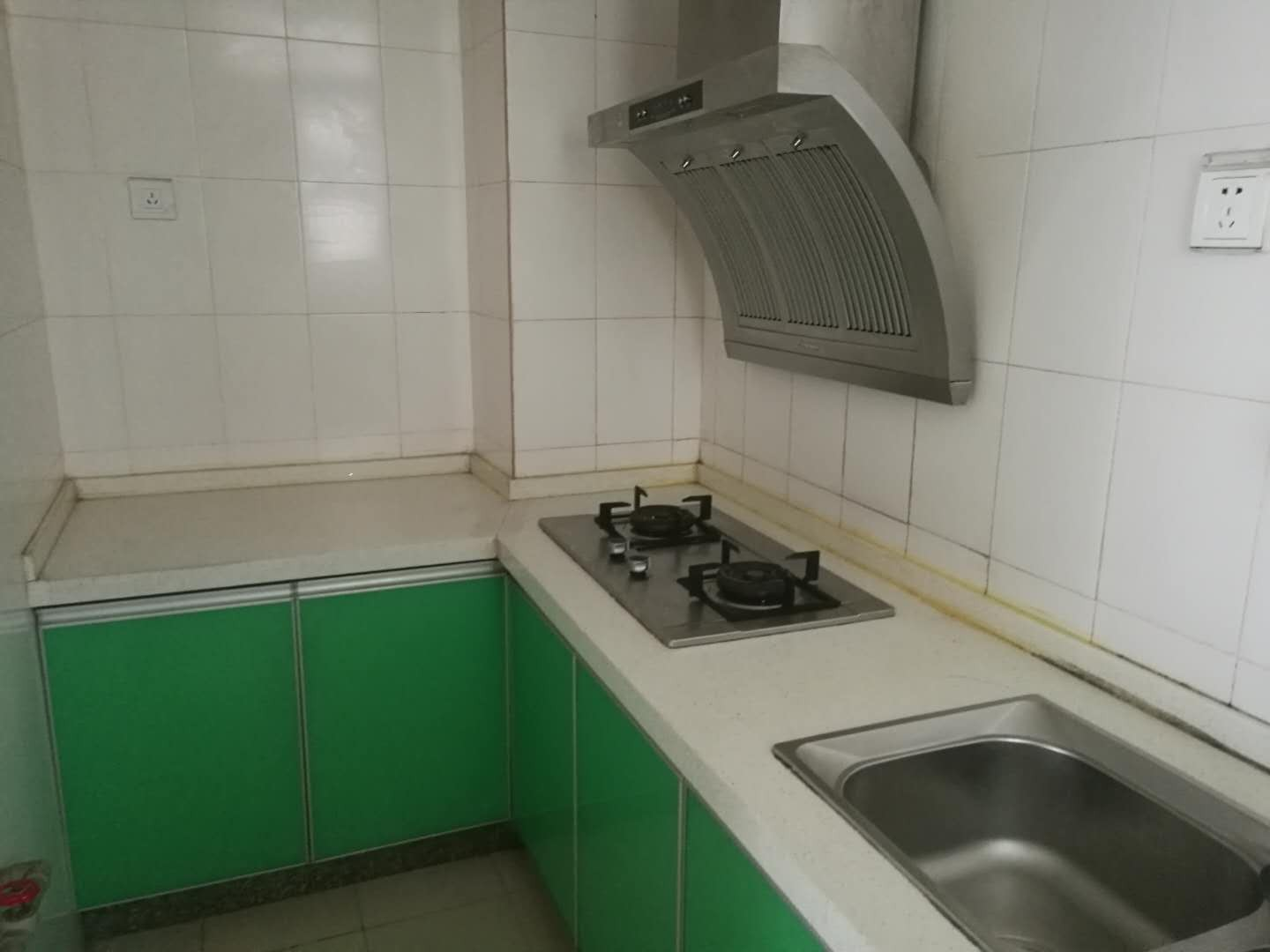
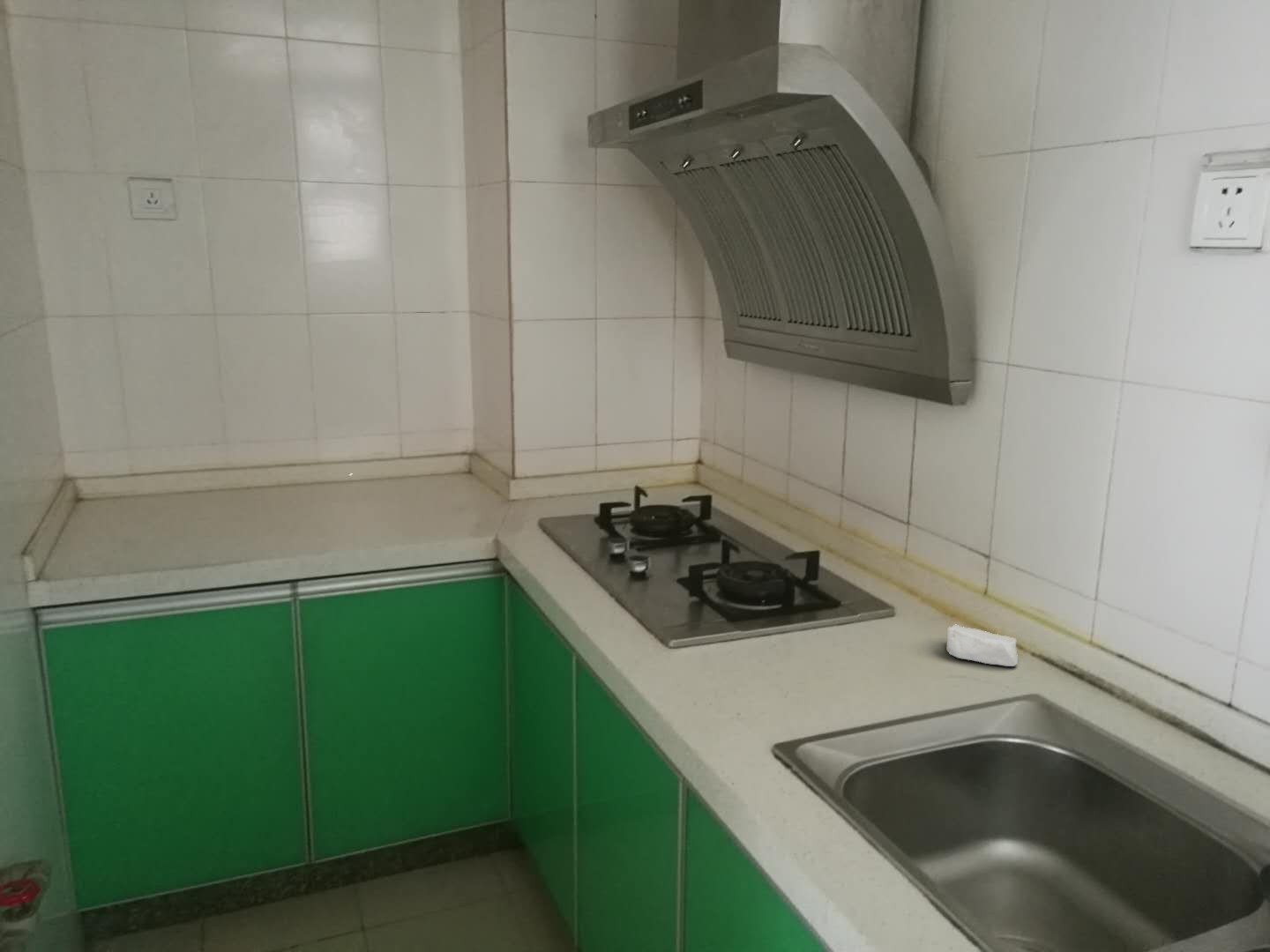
+ soap bar (982, 643)
